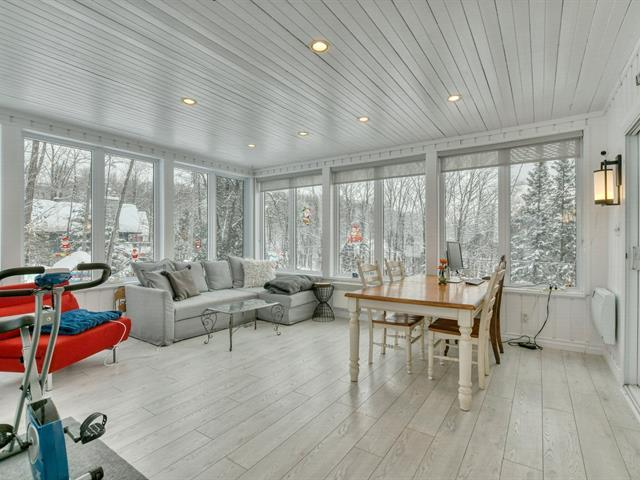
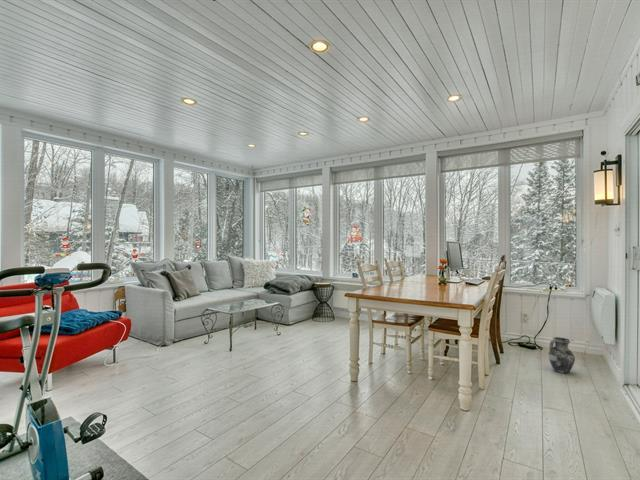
+ ceramic jug (561, 354)
